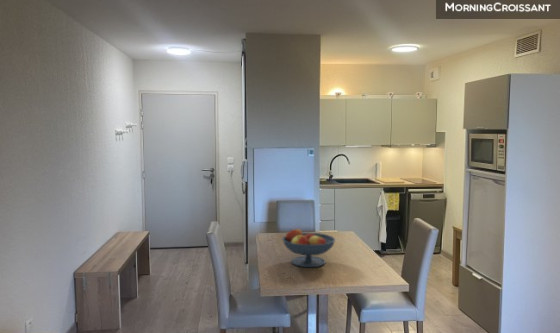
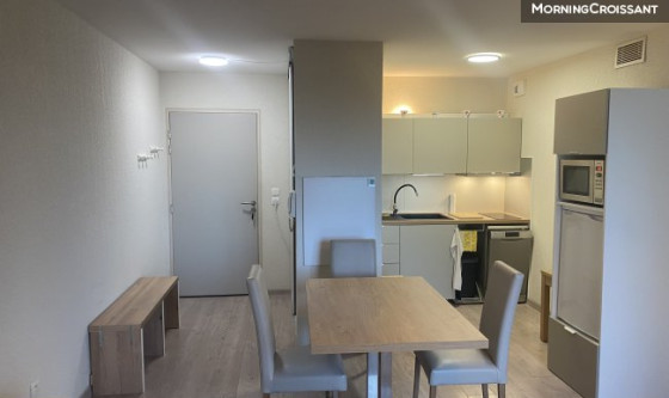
- fruit bowl (308, 246)
